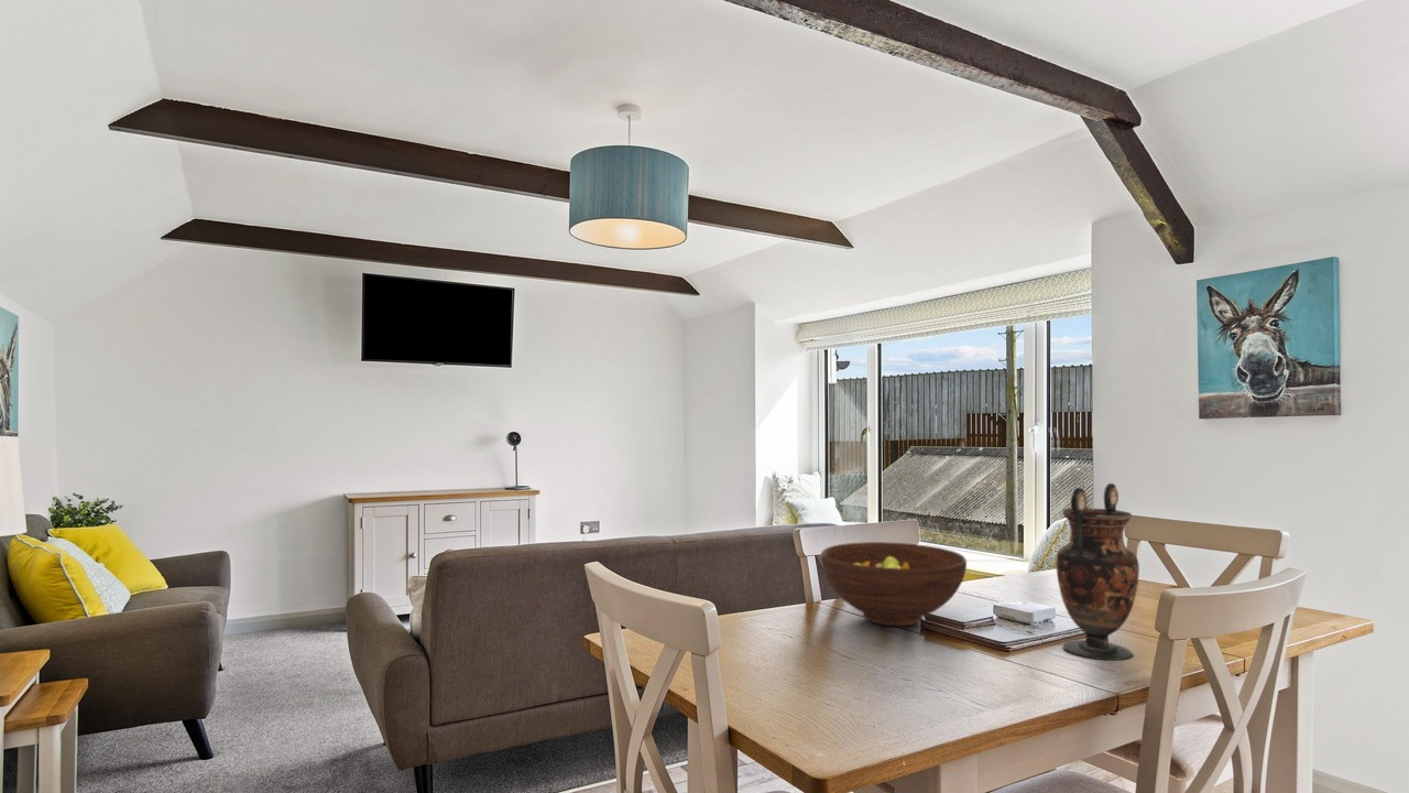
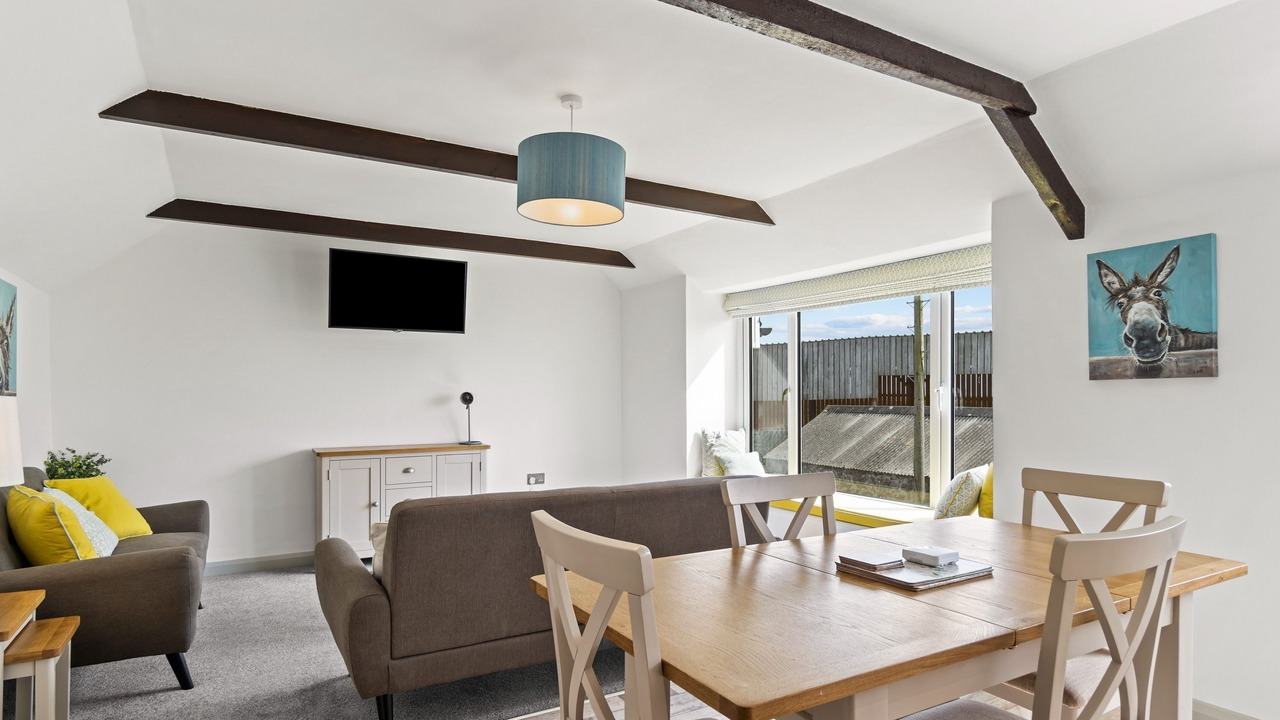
- fruit bowl (892, 587)
- vase (1096, 567)
